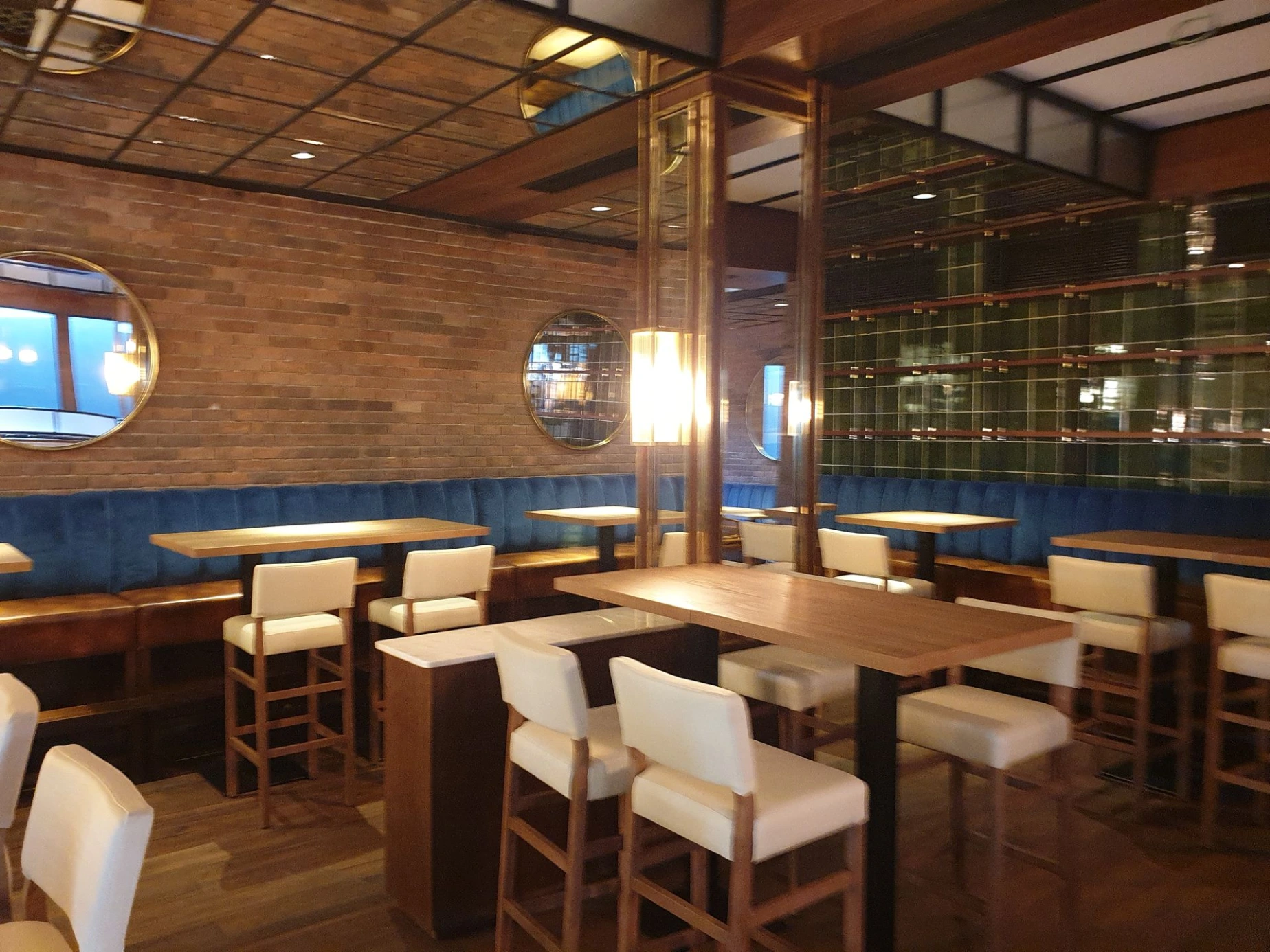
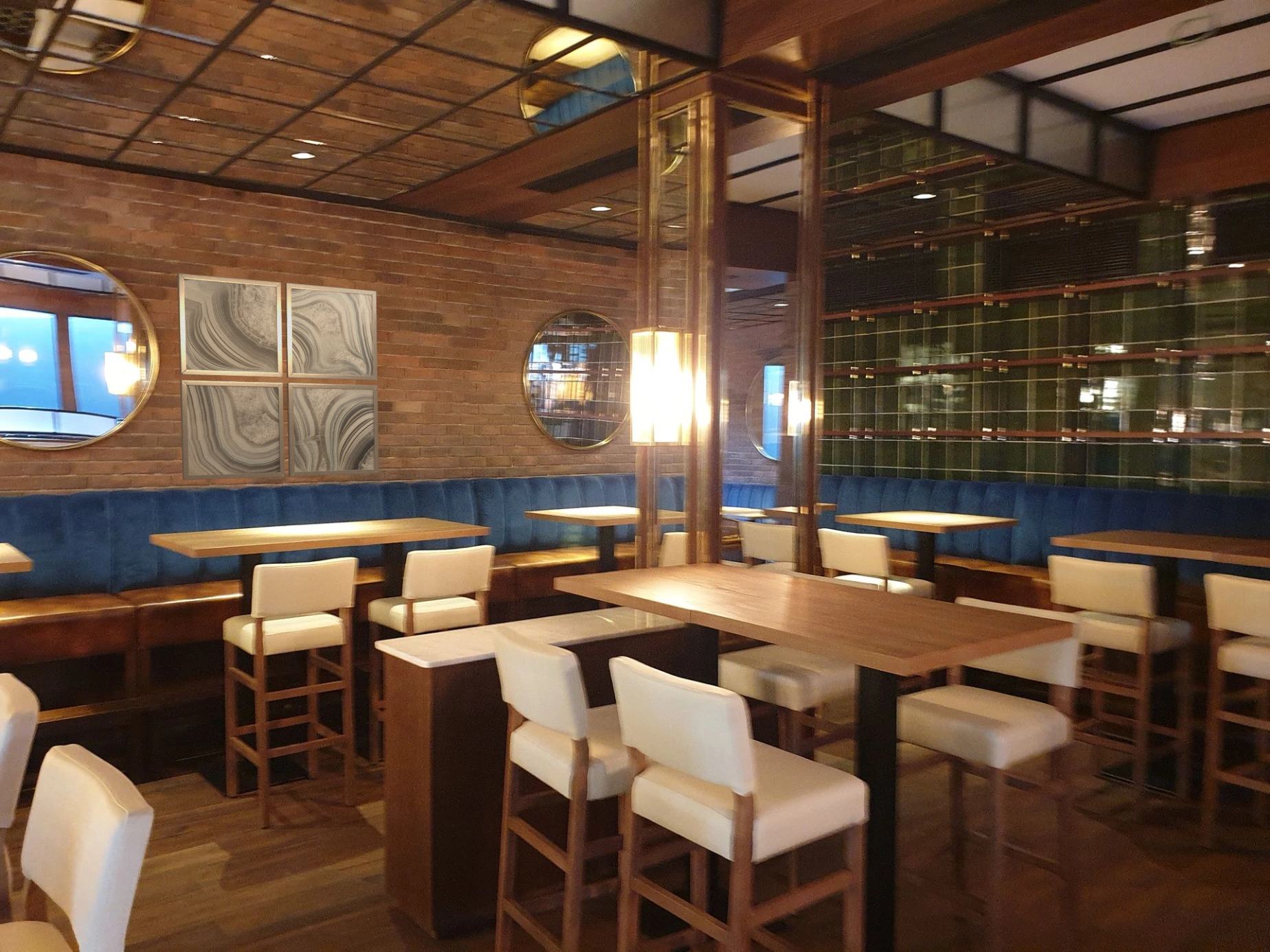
+ wall art (287, 377)
